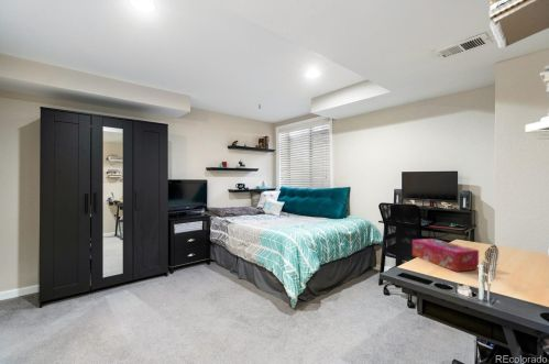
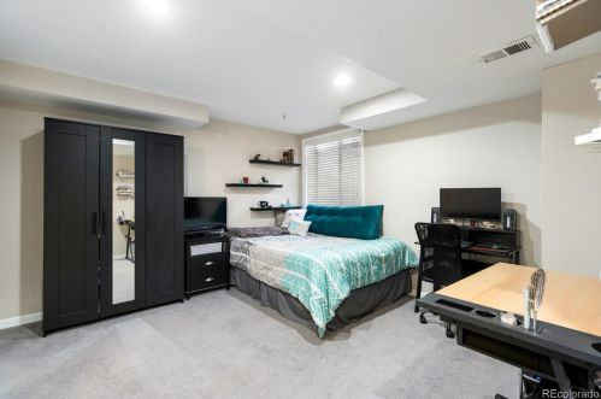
- tissue box (442, 253)
